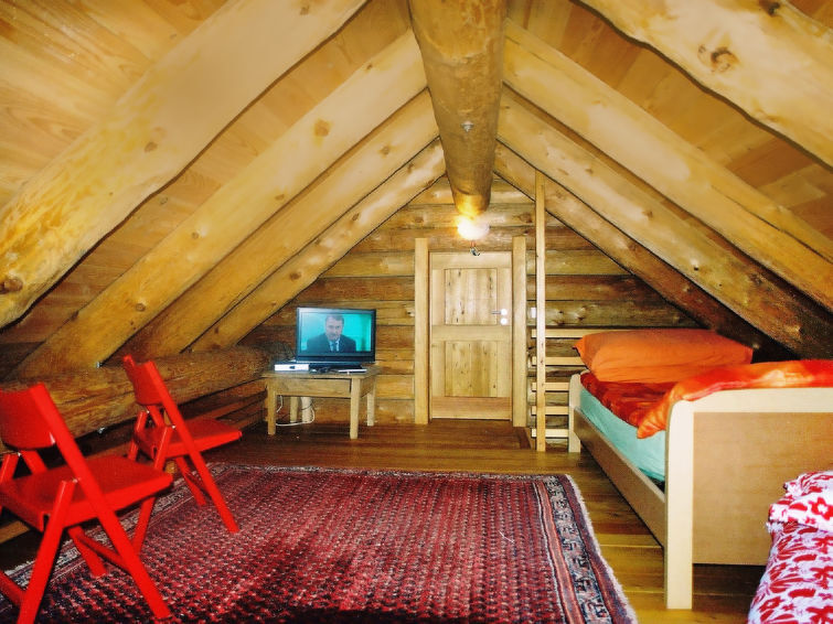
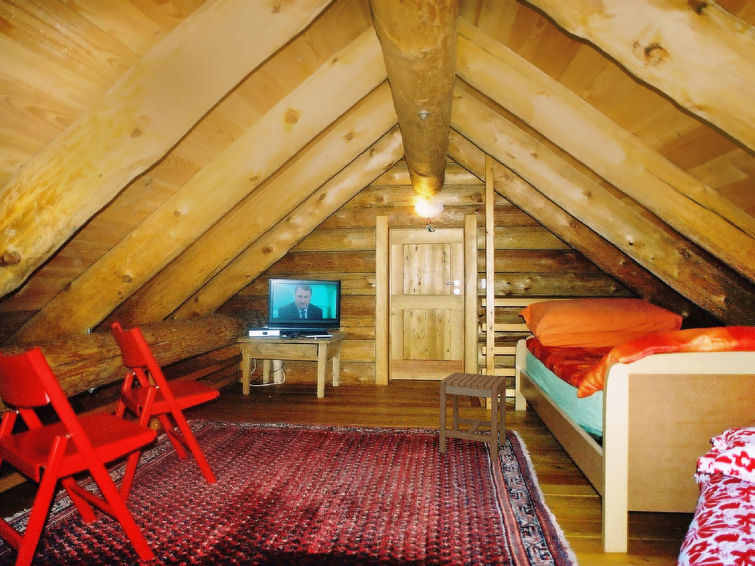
+ stool (473, 419)
